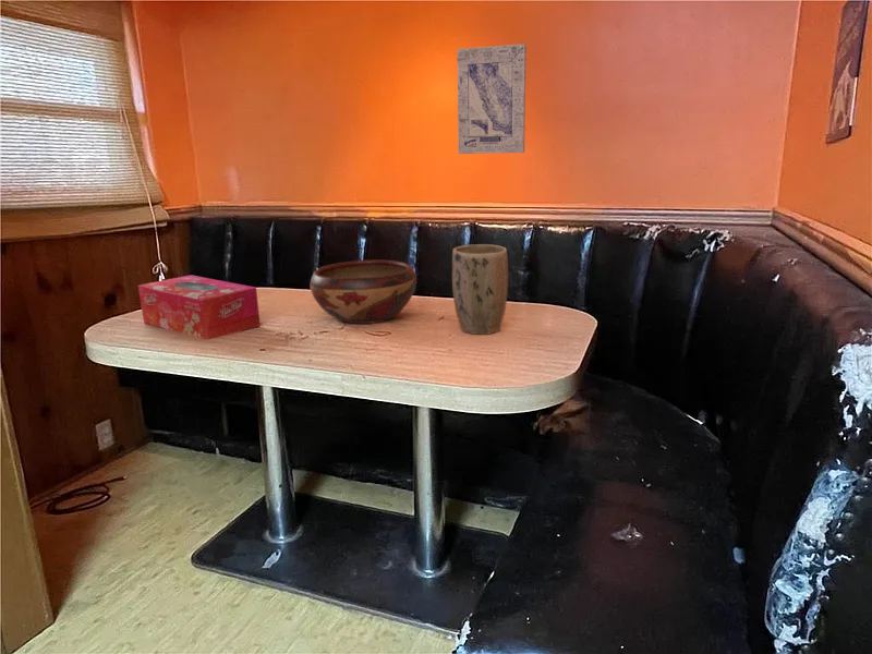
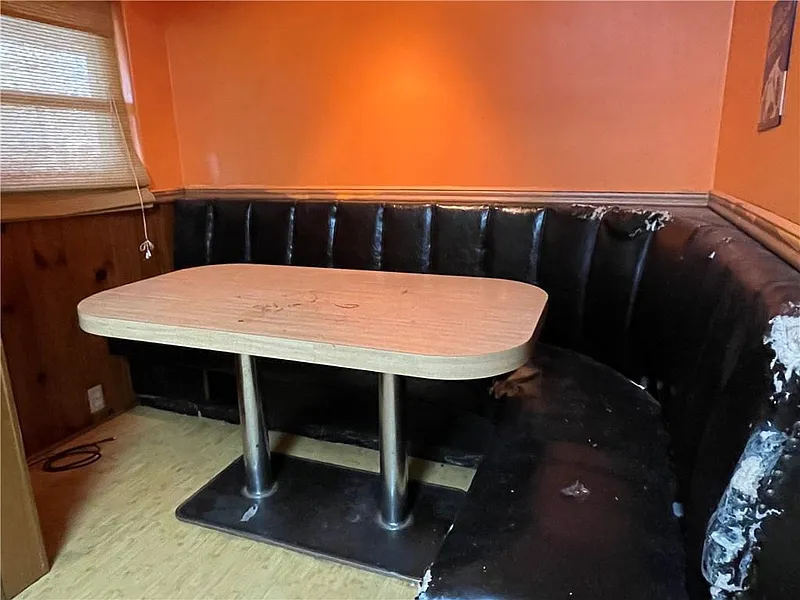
- tissue box (198, 305)
- plant pot (480, 289)
- decorative bowl (364, 292)
- wall art (491, 100)
